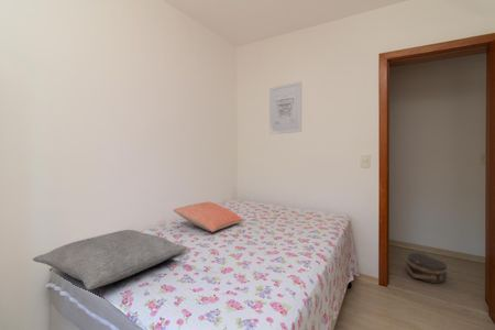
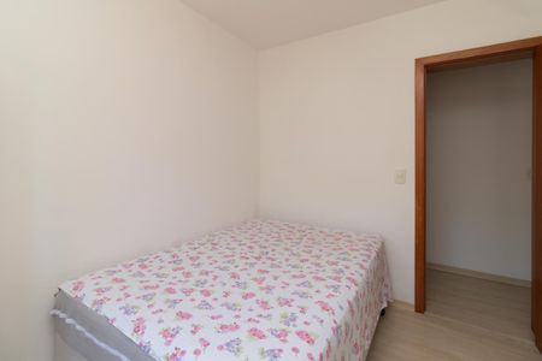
- pillow (116, 253)
- wall art (285, 109)
- pillow (209, 215)
- hat box (424, 267)
